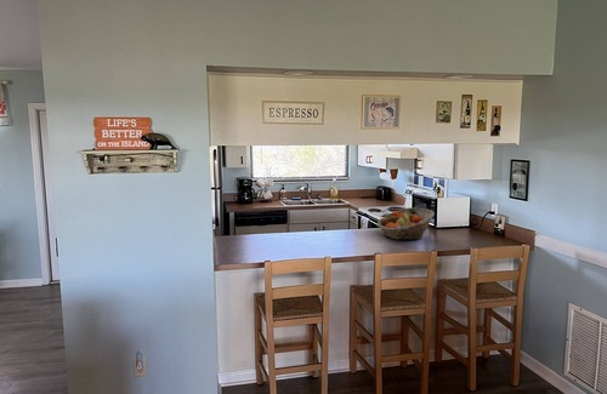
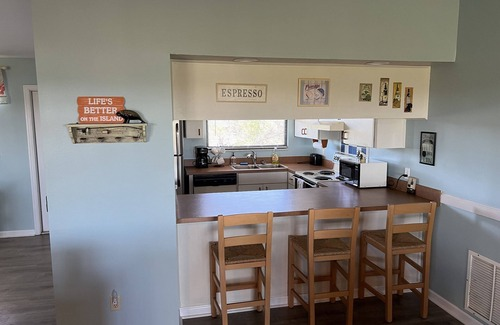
- fruit basket (404, 223)
